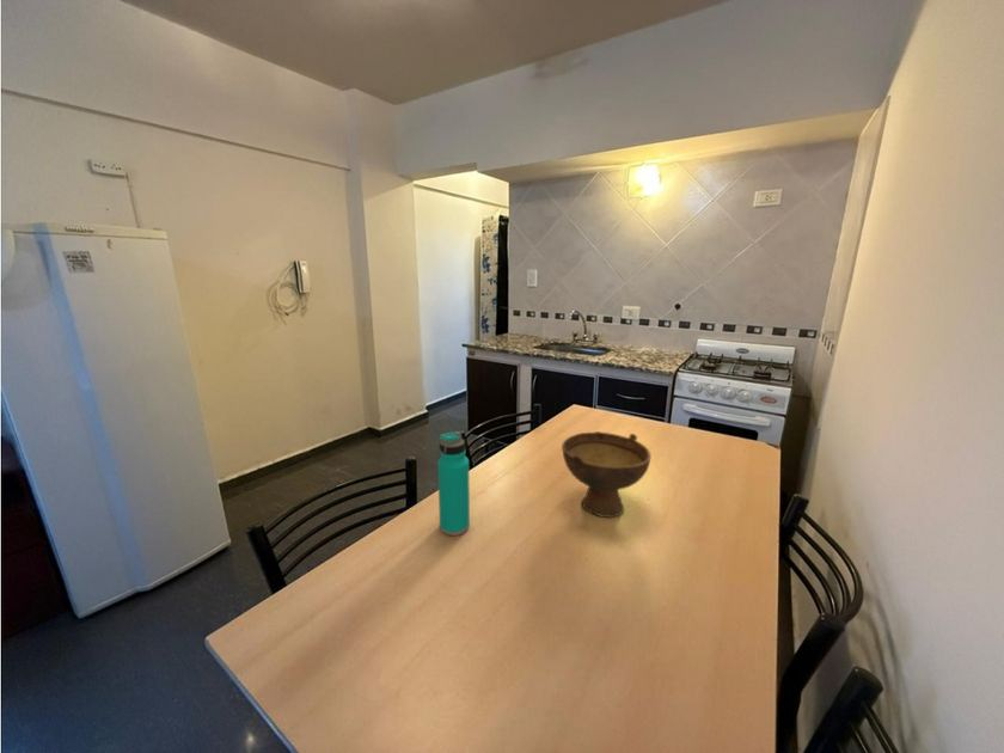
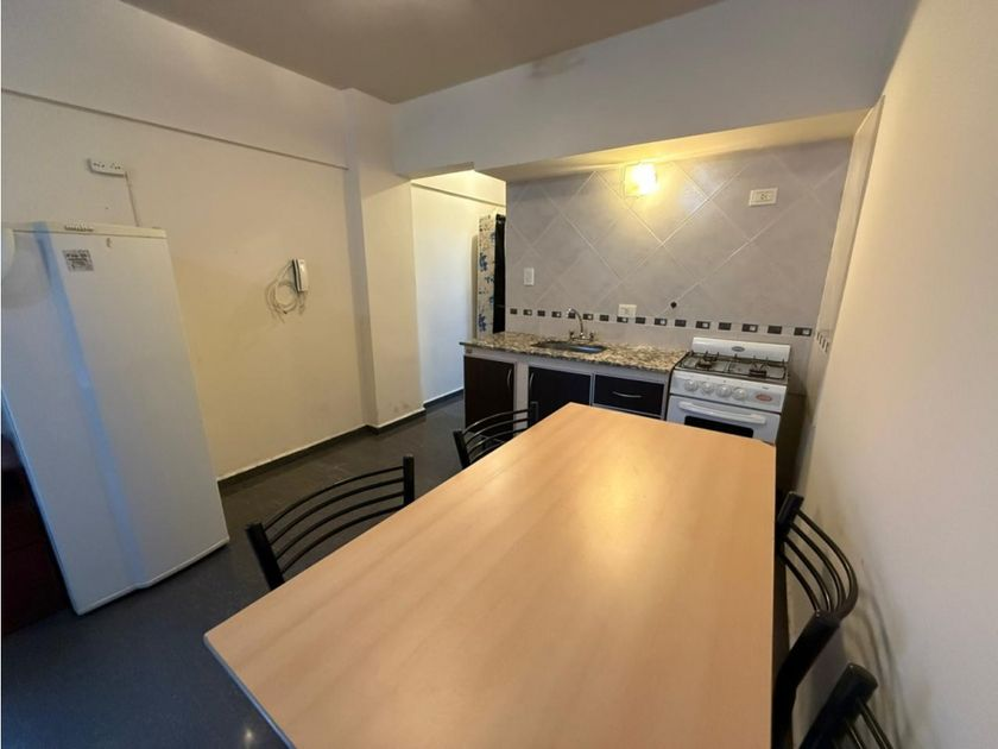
- bowl (602, 475)
- water bottle (453, 480)
